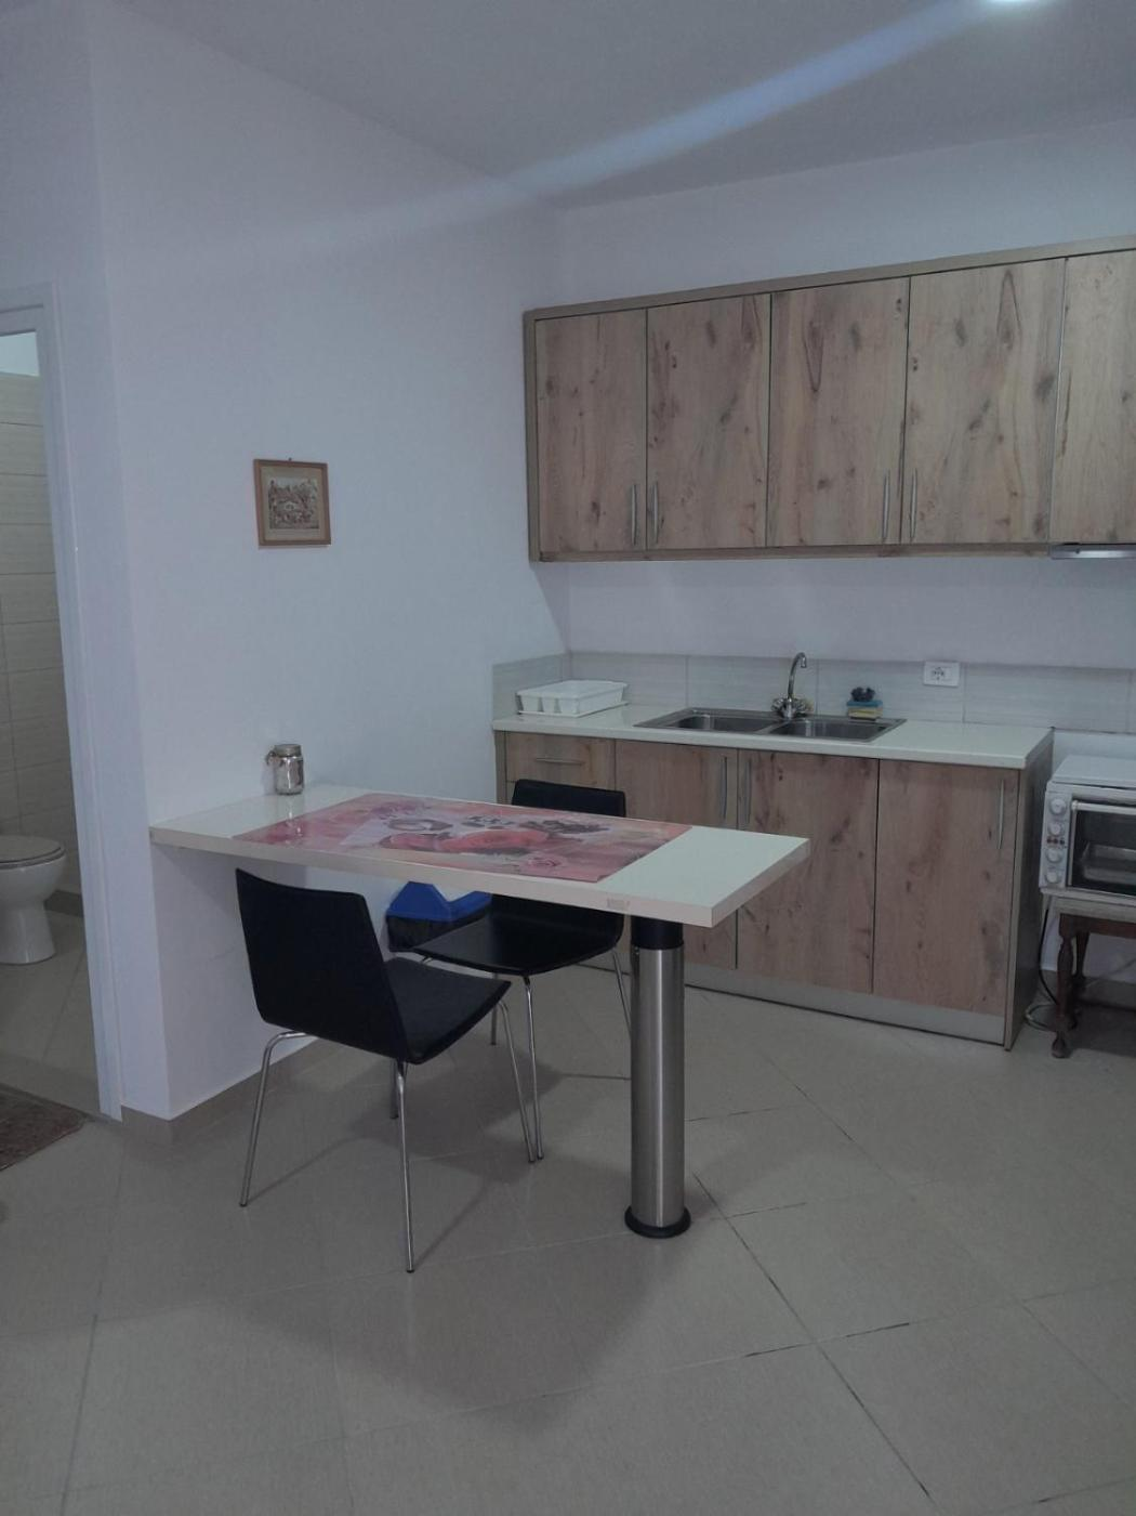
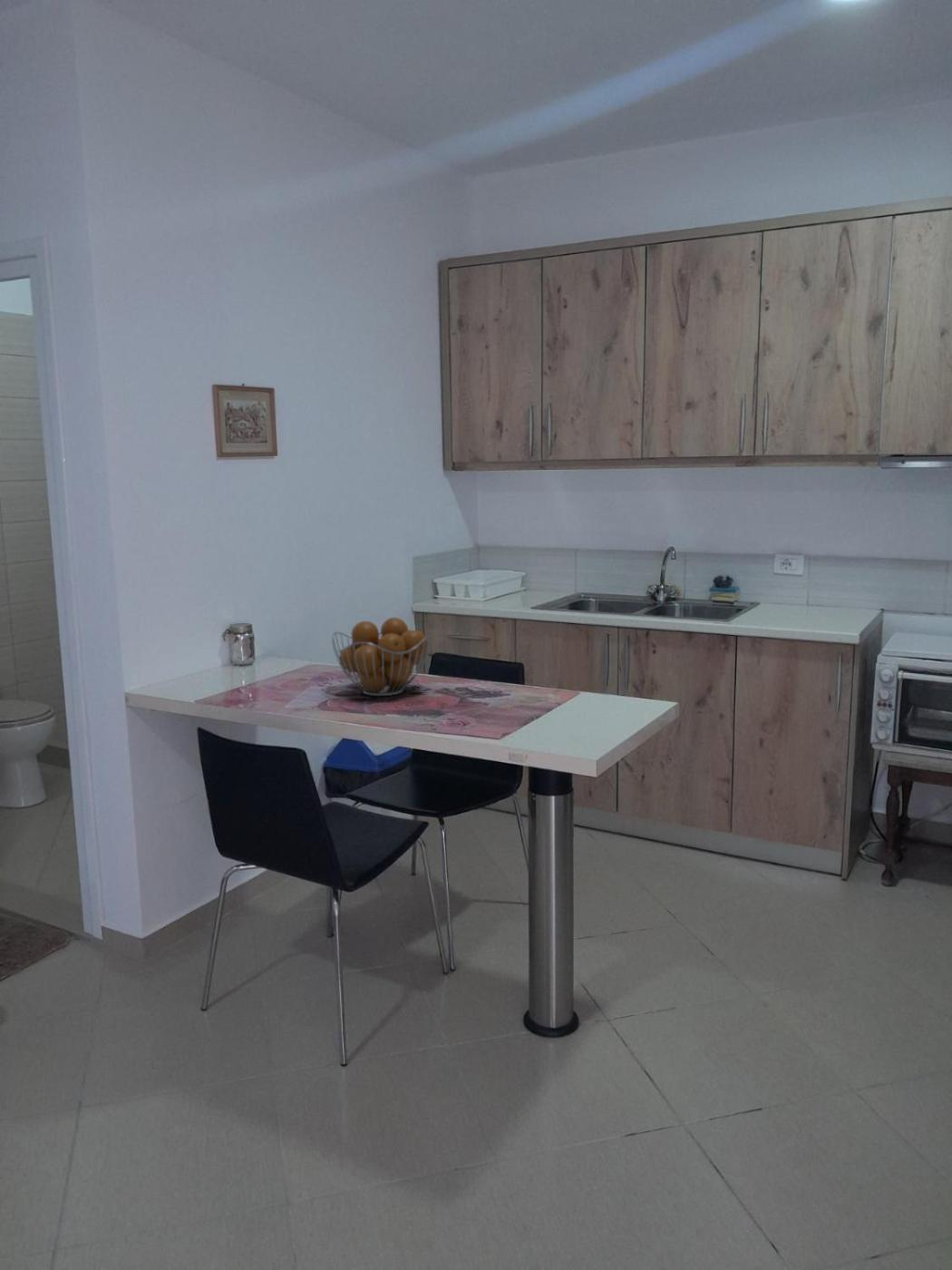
+ fruit basket (382, 656)
